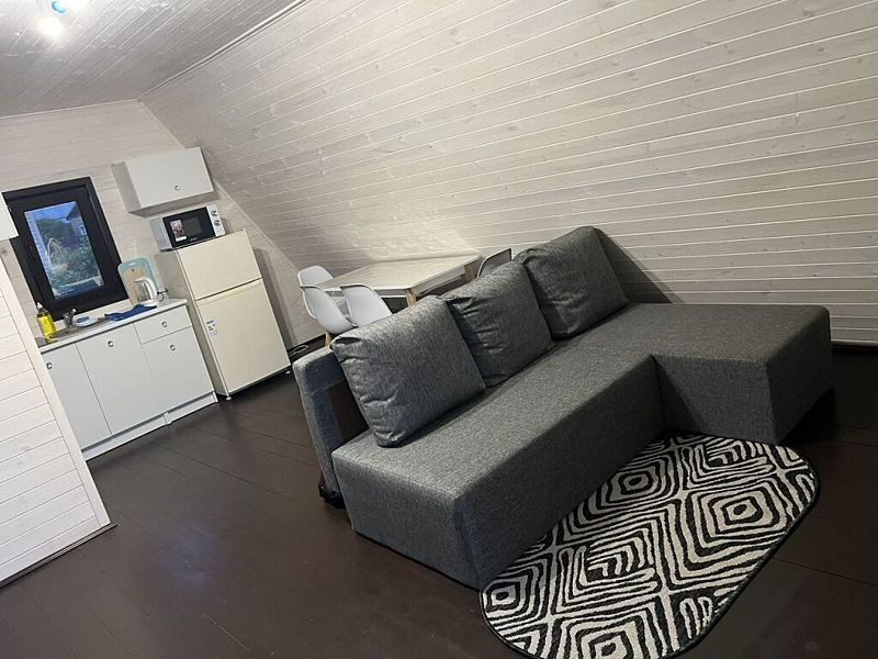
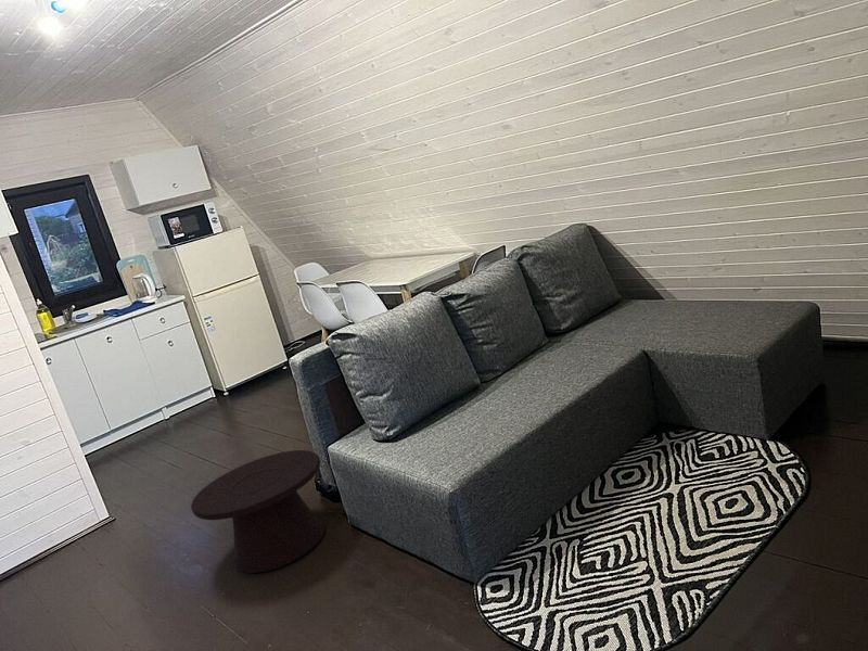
+ side table (268, 512)
